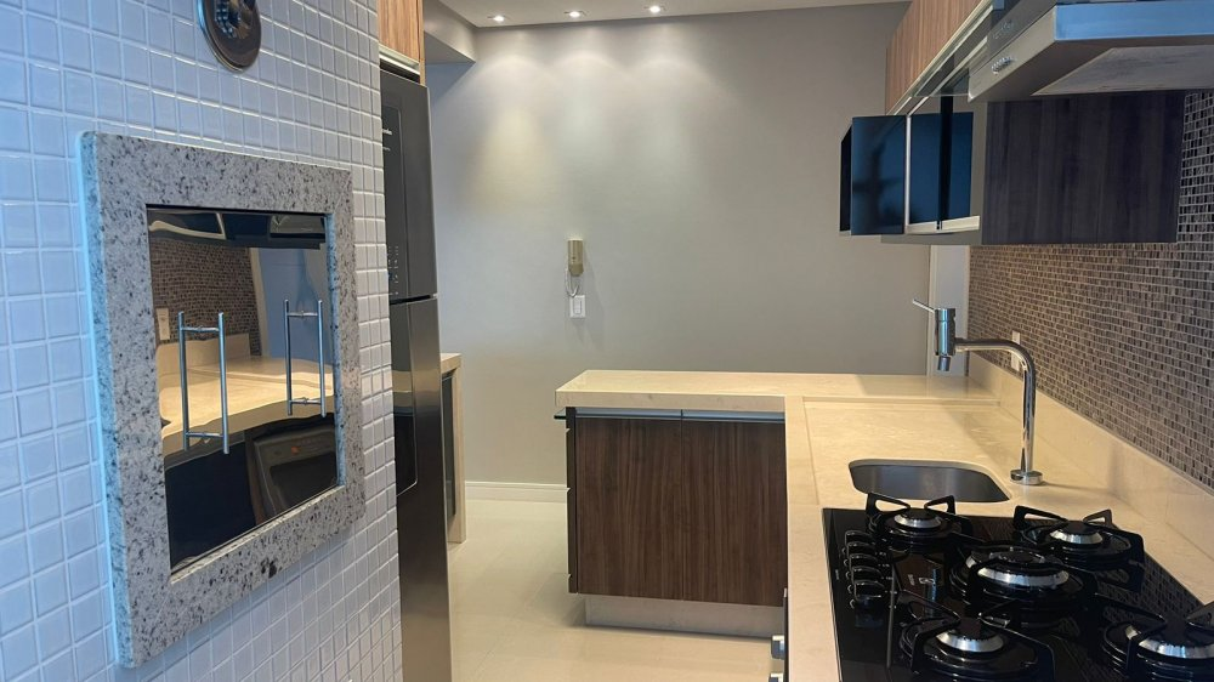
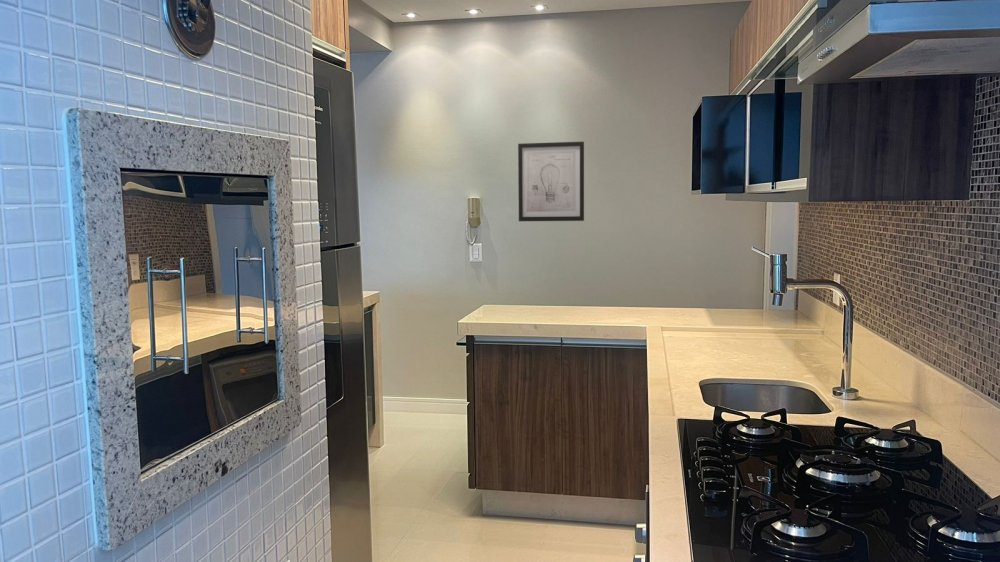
+ wall art (550, 182)
